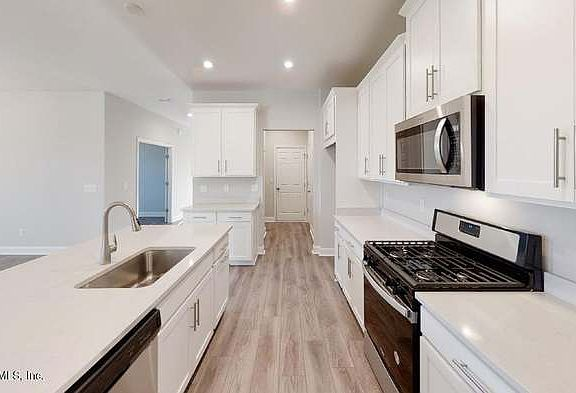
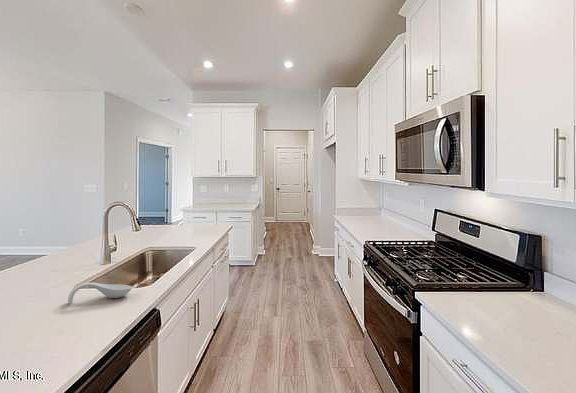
+ spoon rest (101, 290)
